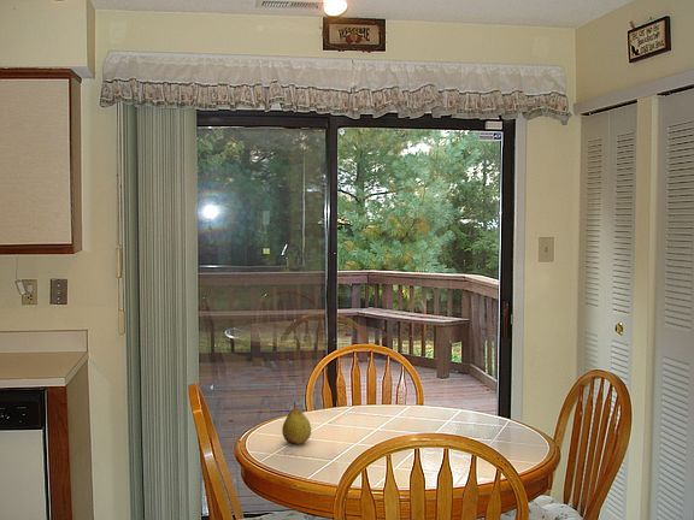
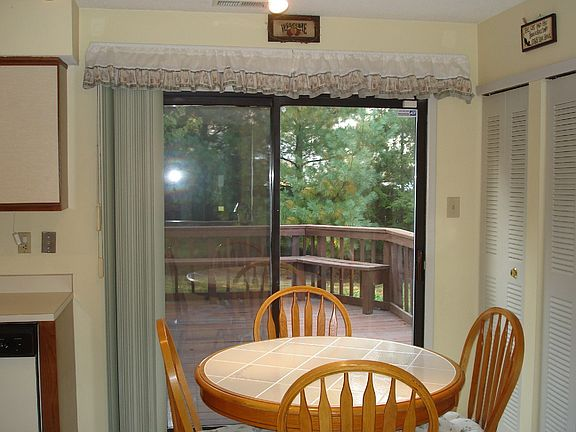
- fruit (296, 422)
